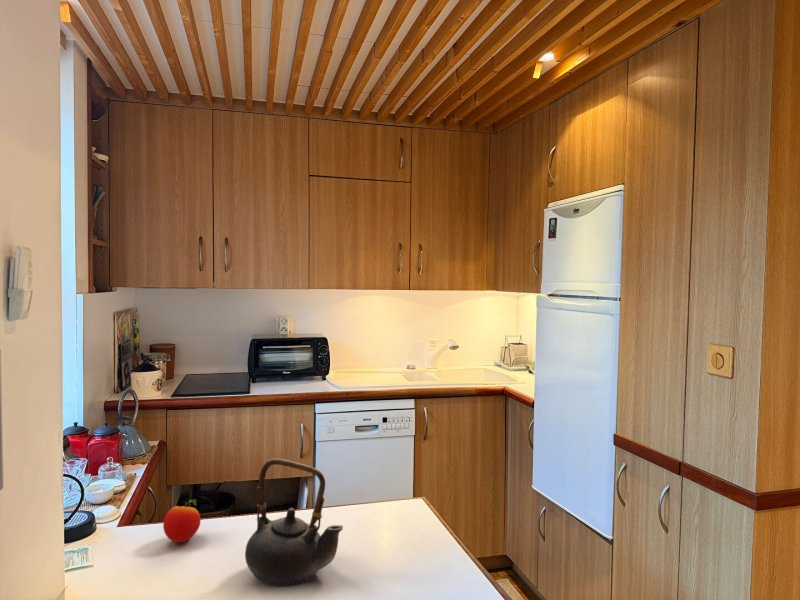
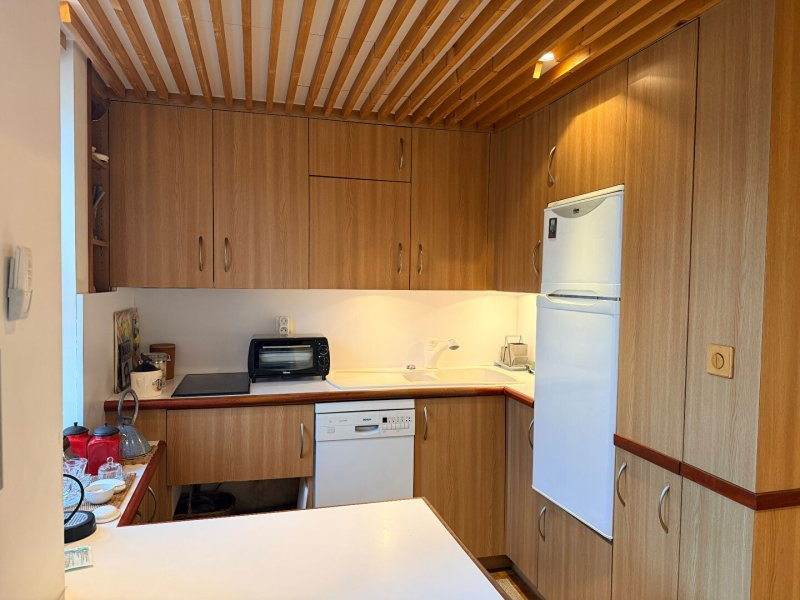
- teapot (294, 515)
- apple (182, 522)
